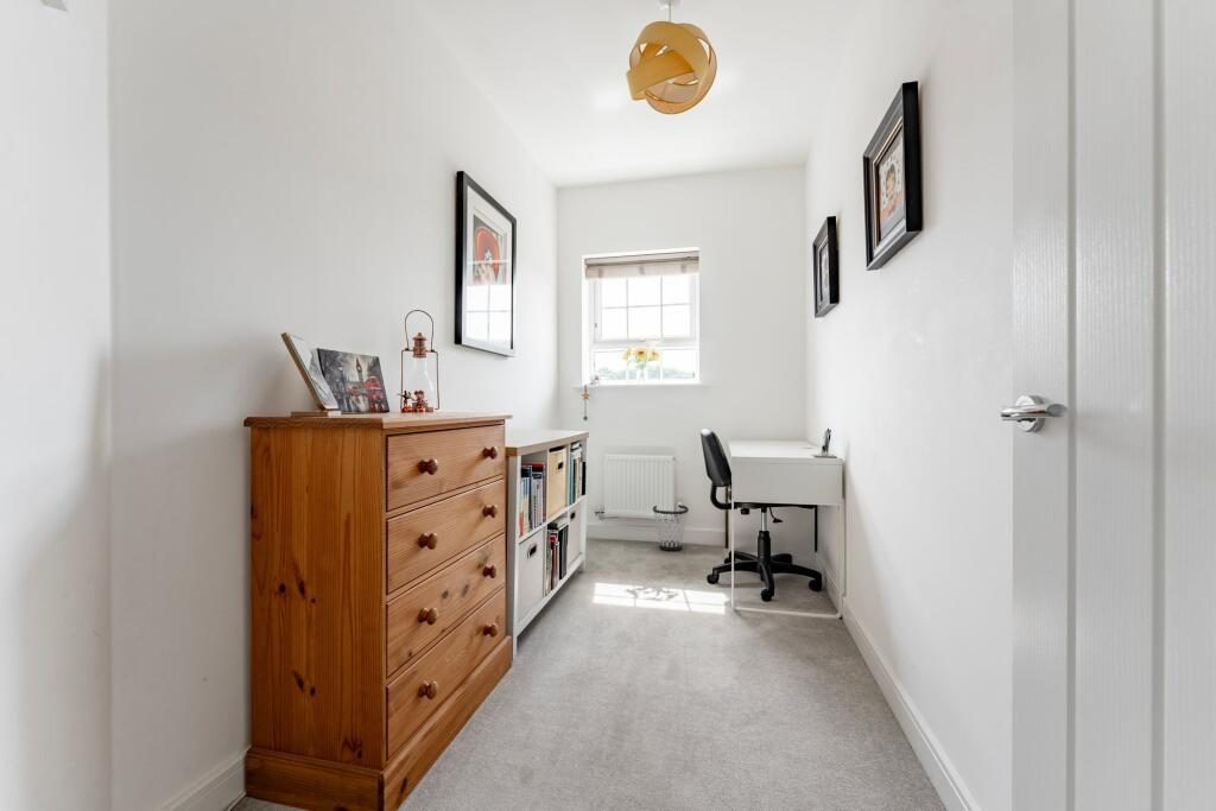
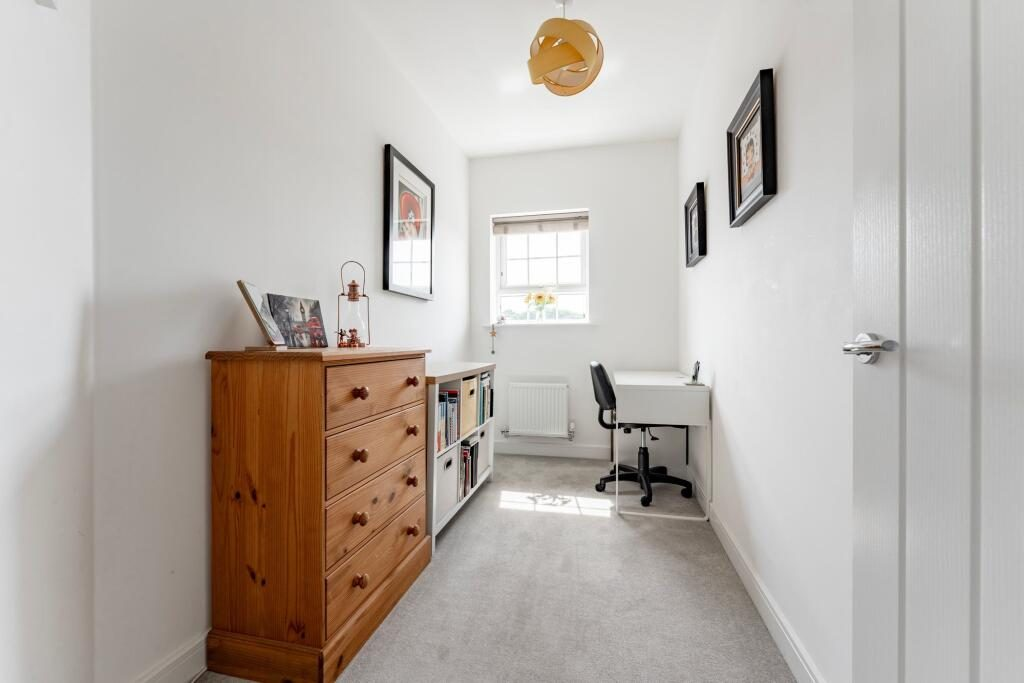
- wastebasket (671, 527)
